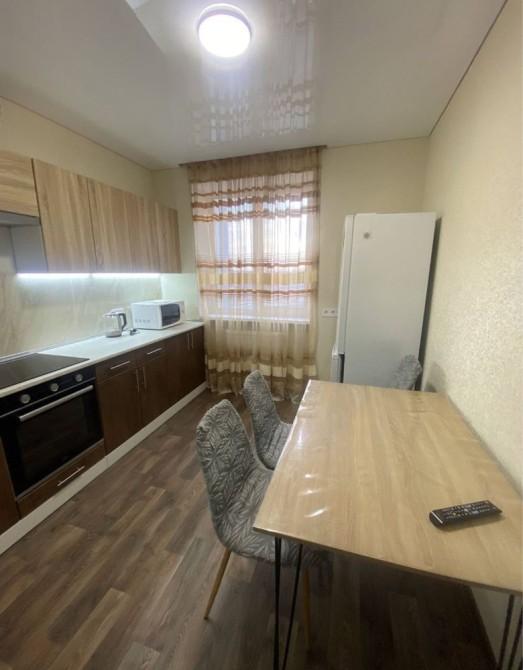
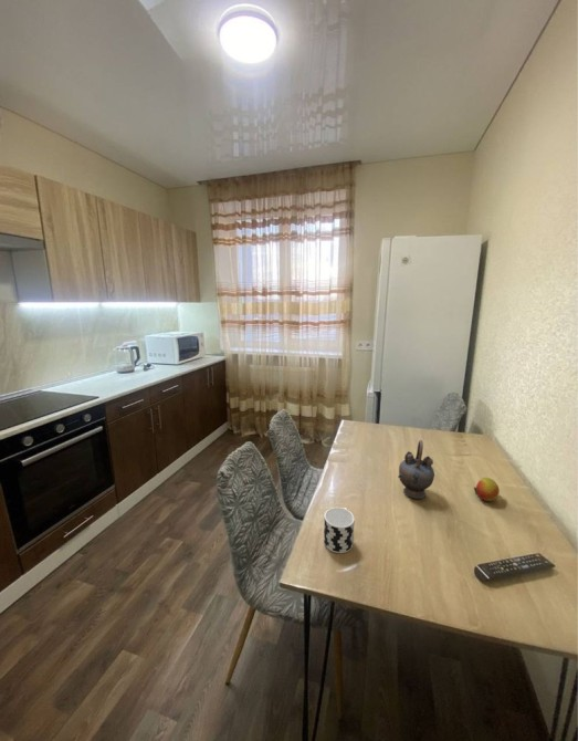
+ cup (339, 526)
+ fruit (486, 489)
+ teapot (416, 469)
